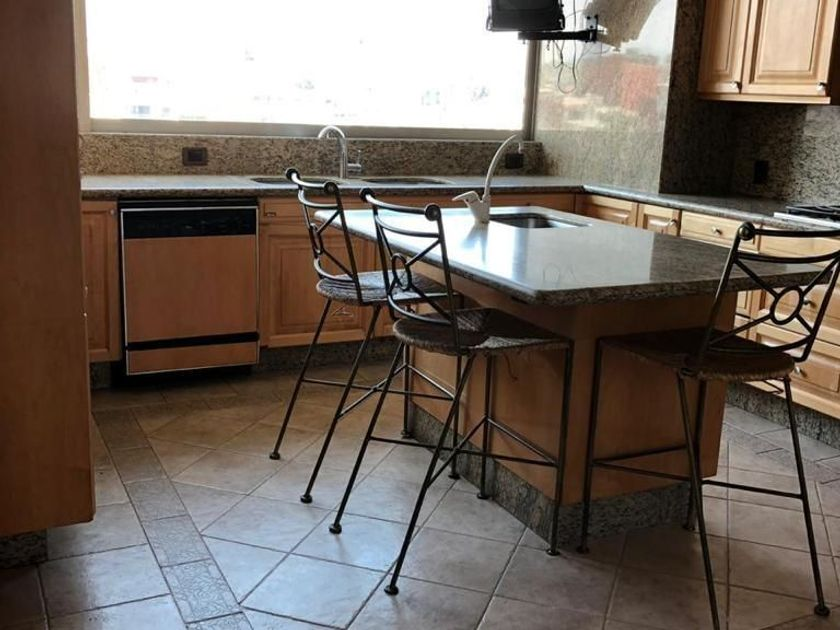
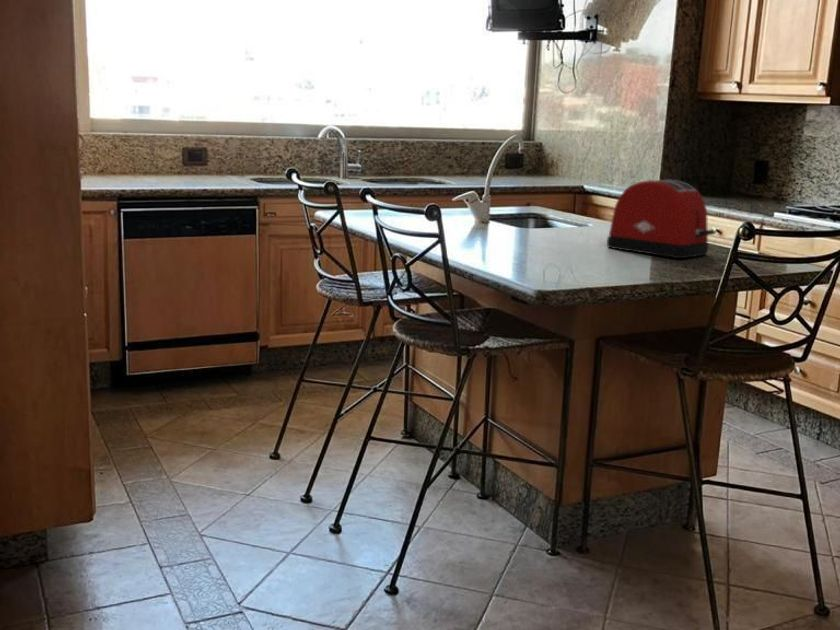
+ toaster (659, 215)
